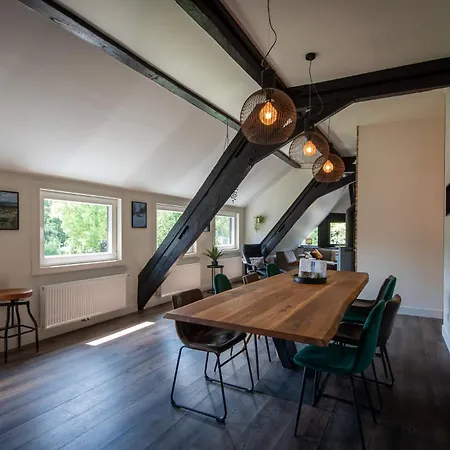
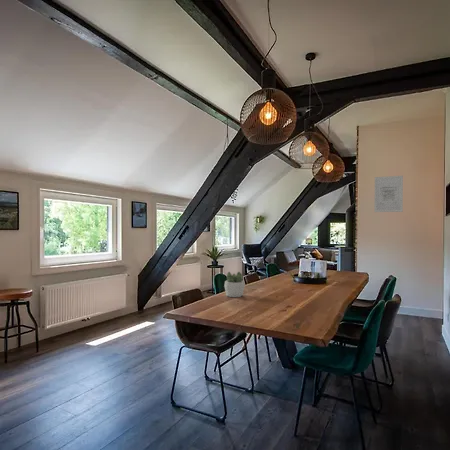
+ wall art (388, 194)
+ succulent plant (234, 284)
